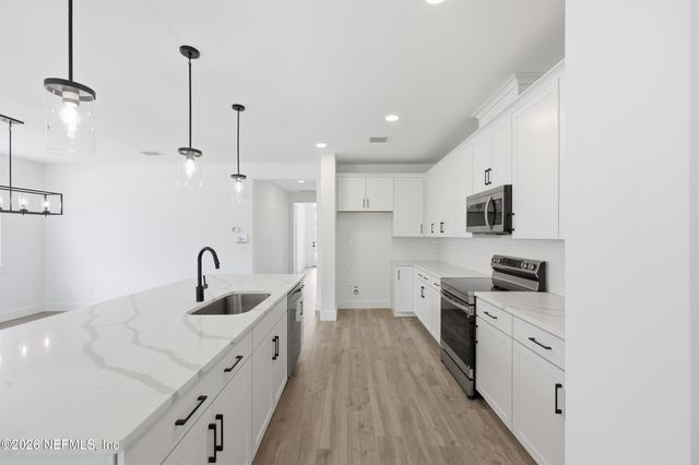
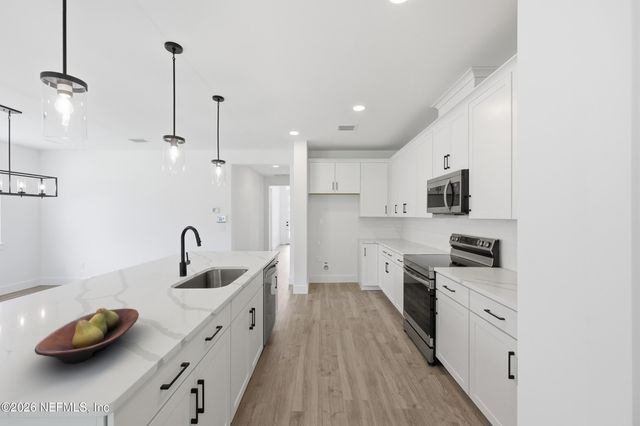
+ fruit bowl (94, 328)
